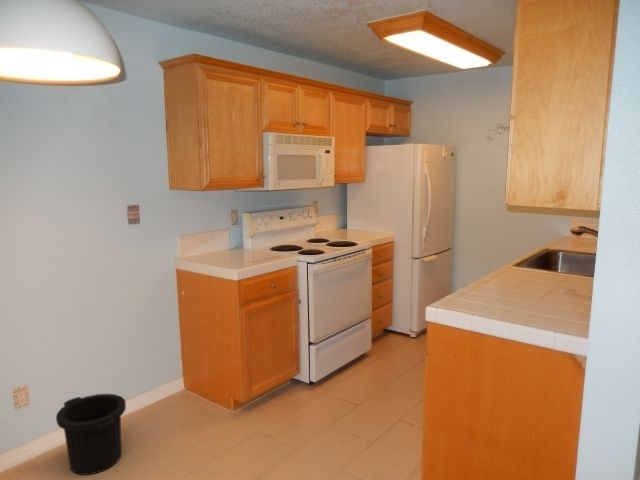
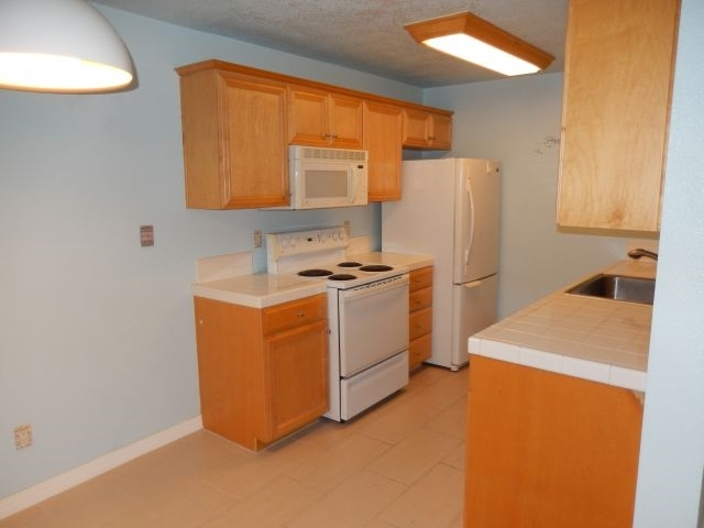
- trash can (93, 434)
